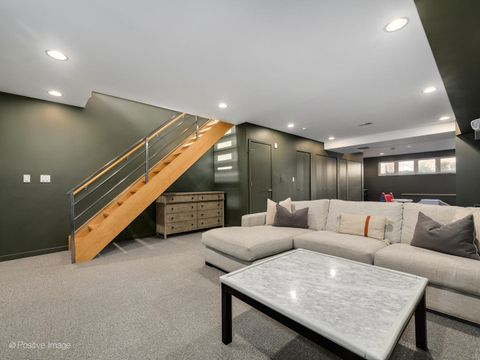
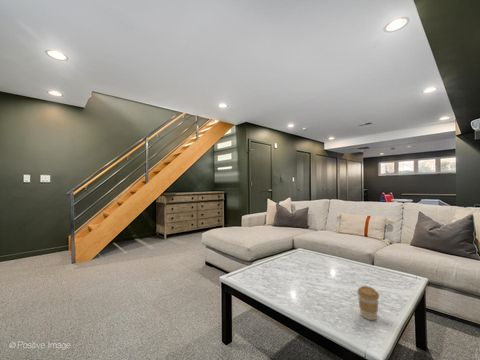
+ coffee cup (368, 302)
